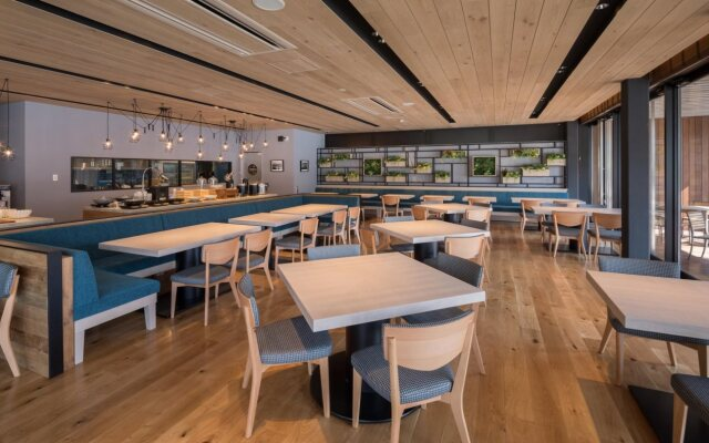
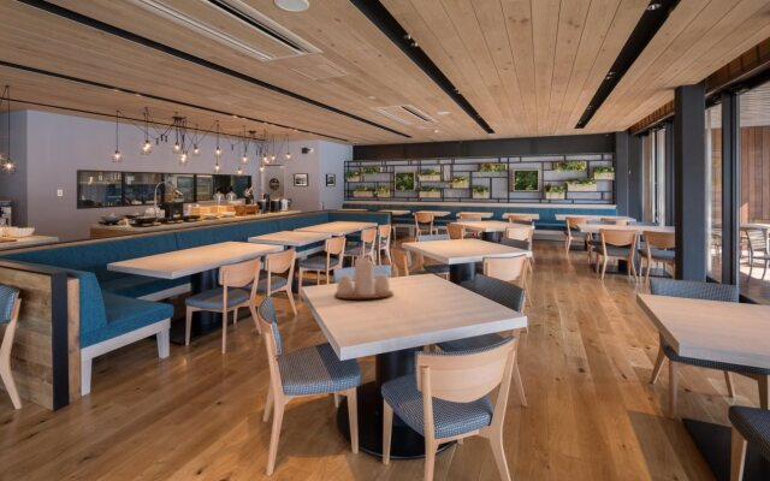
+ condiment set (363, 272)
